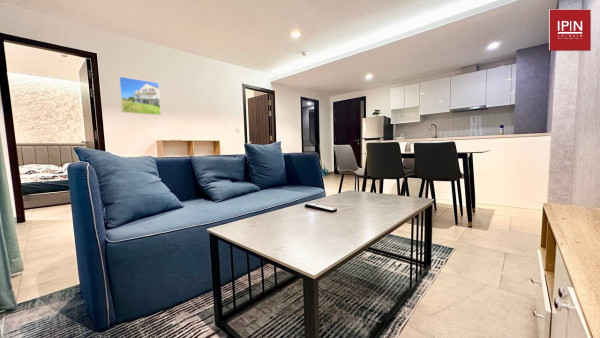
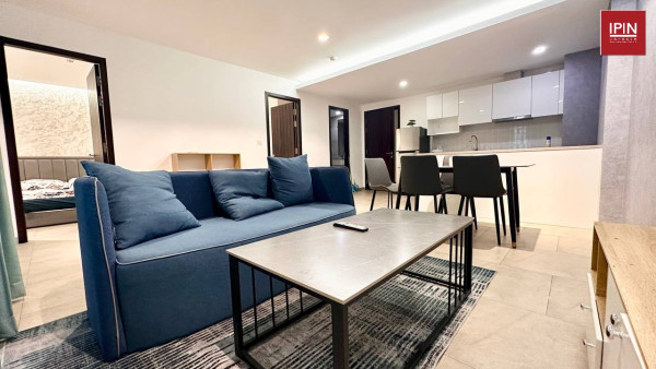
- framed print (140, 97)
